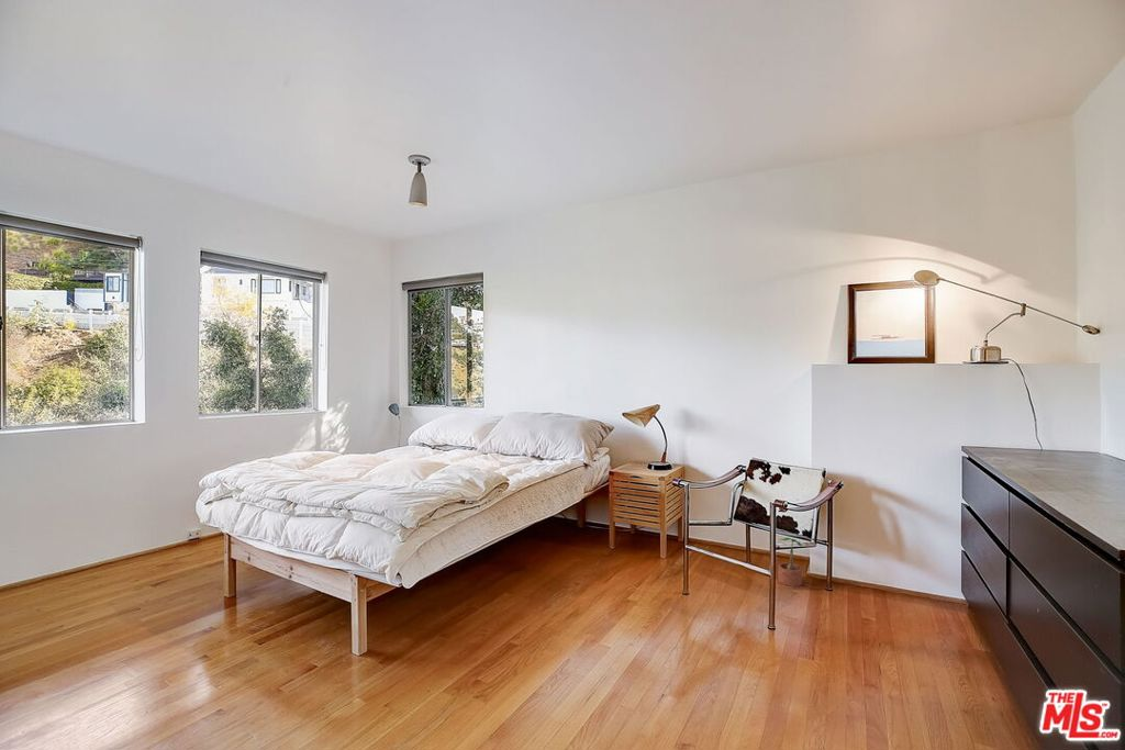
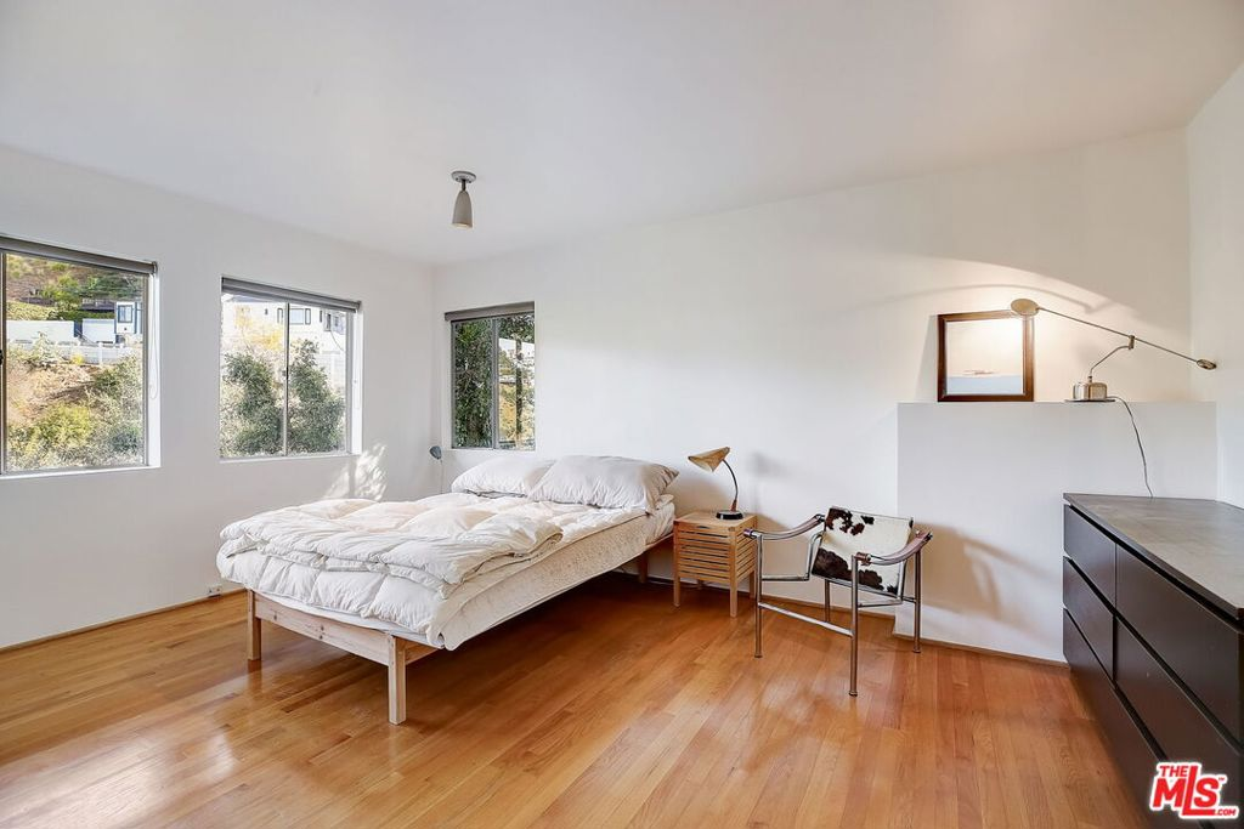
- potted plant (791, 559)
